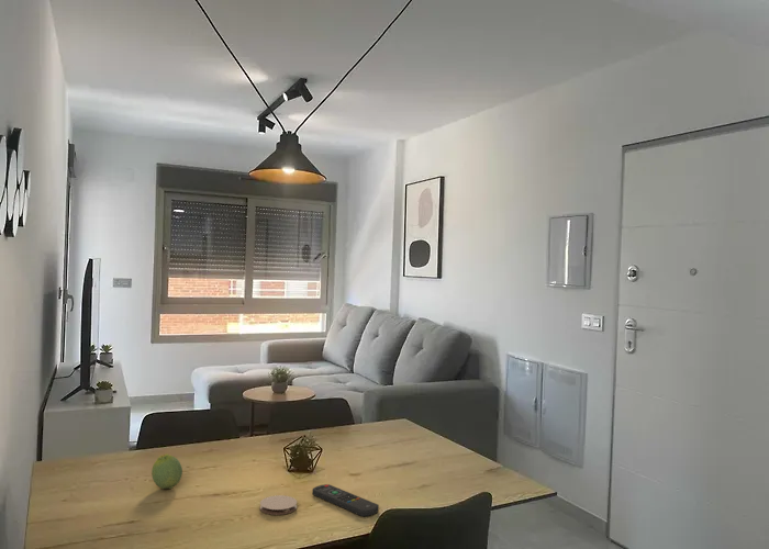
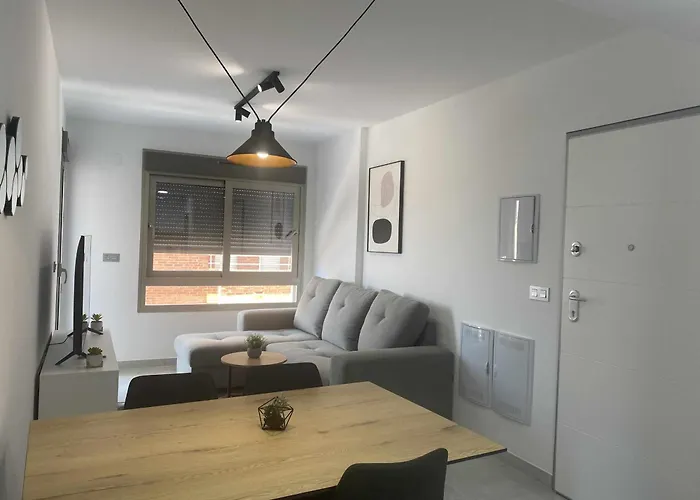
- fruit (167, 471)
- coaster (278, 504)
- remote control (344, 498)
